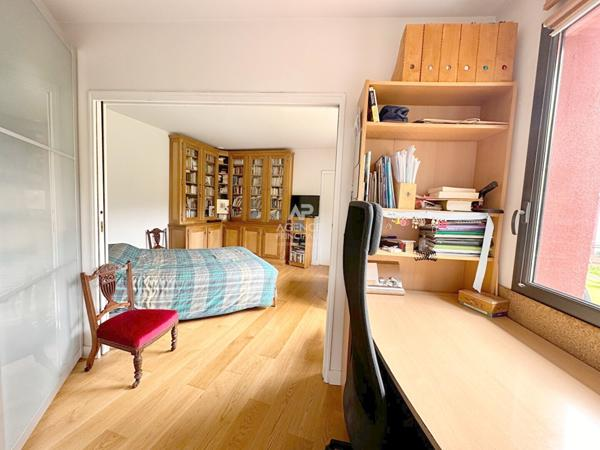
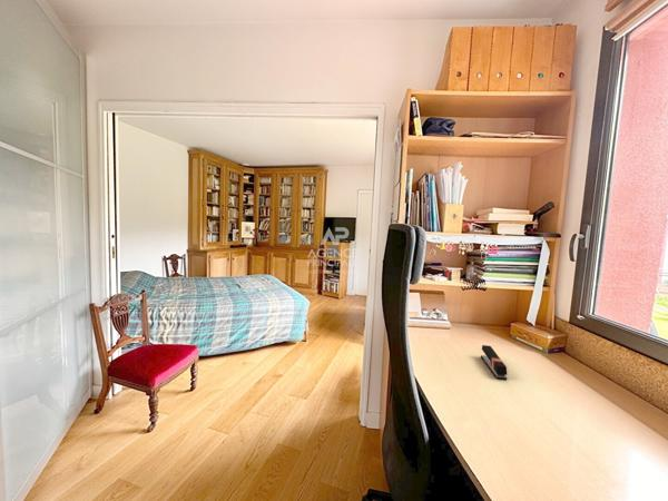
+ stapler (493, 361)
